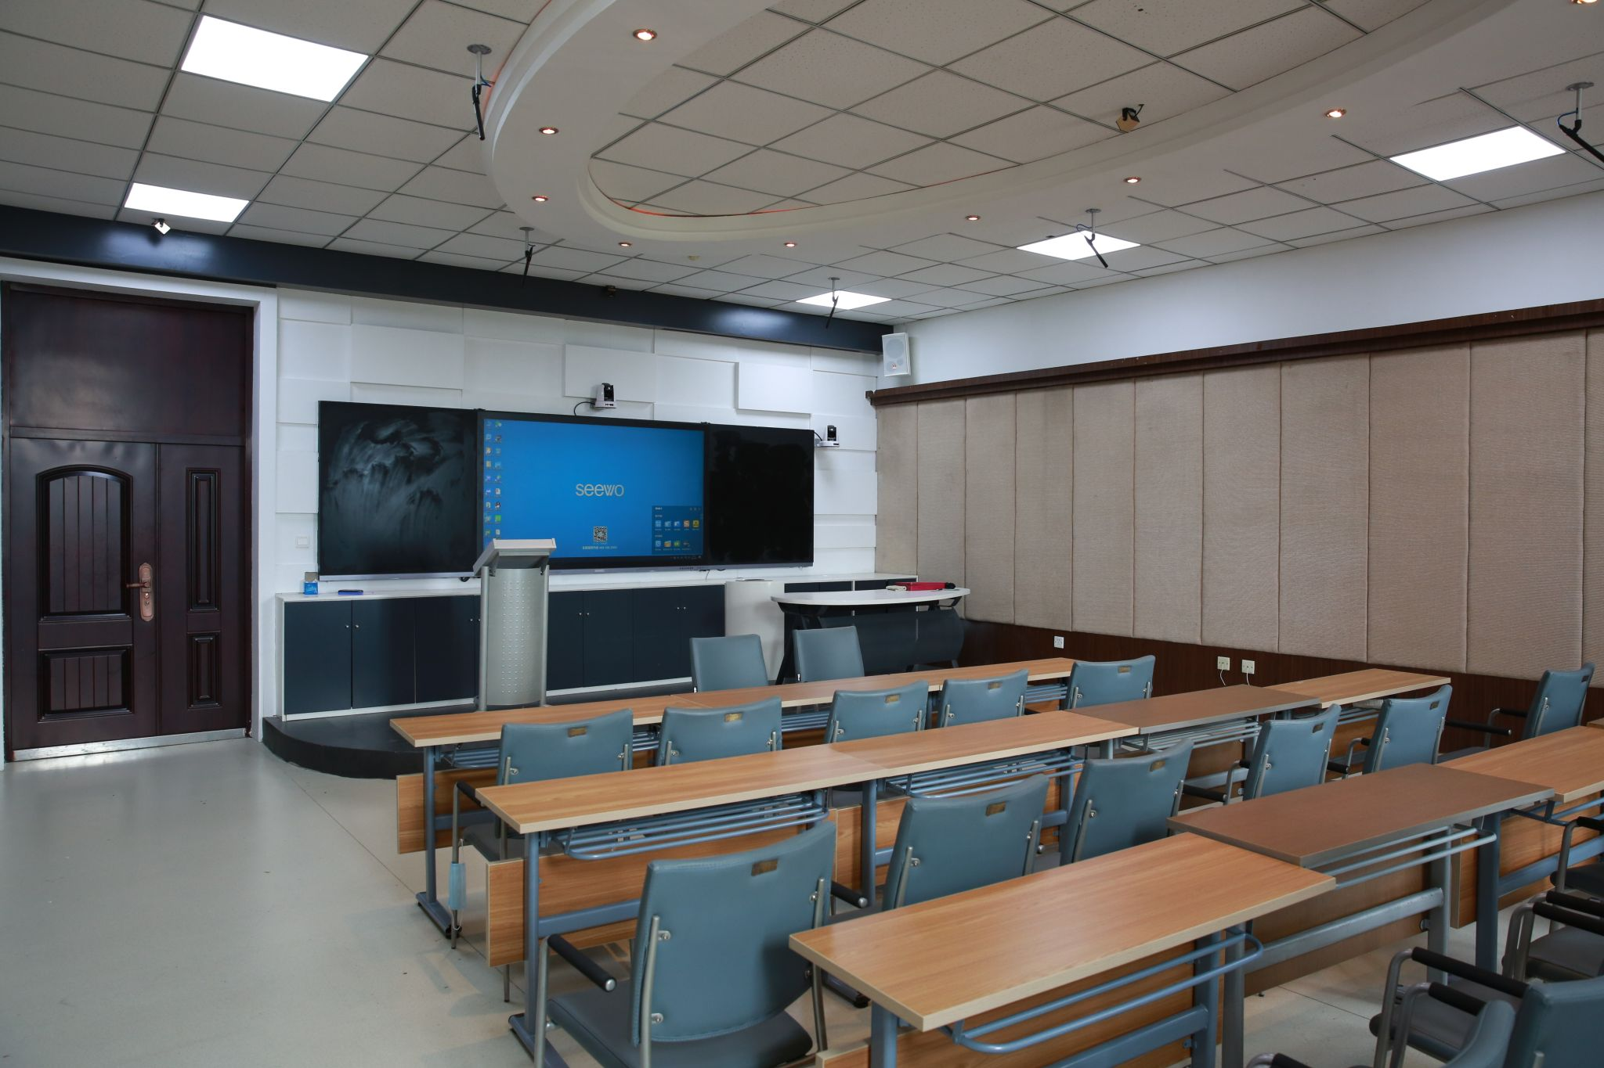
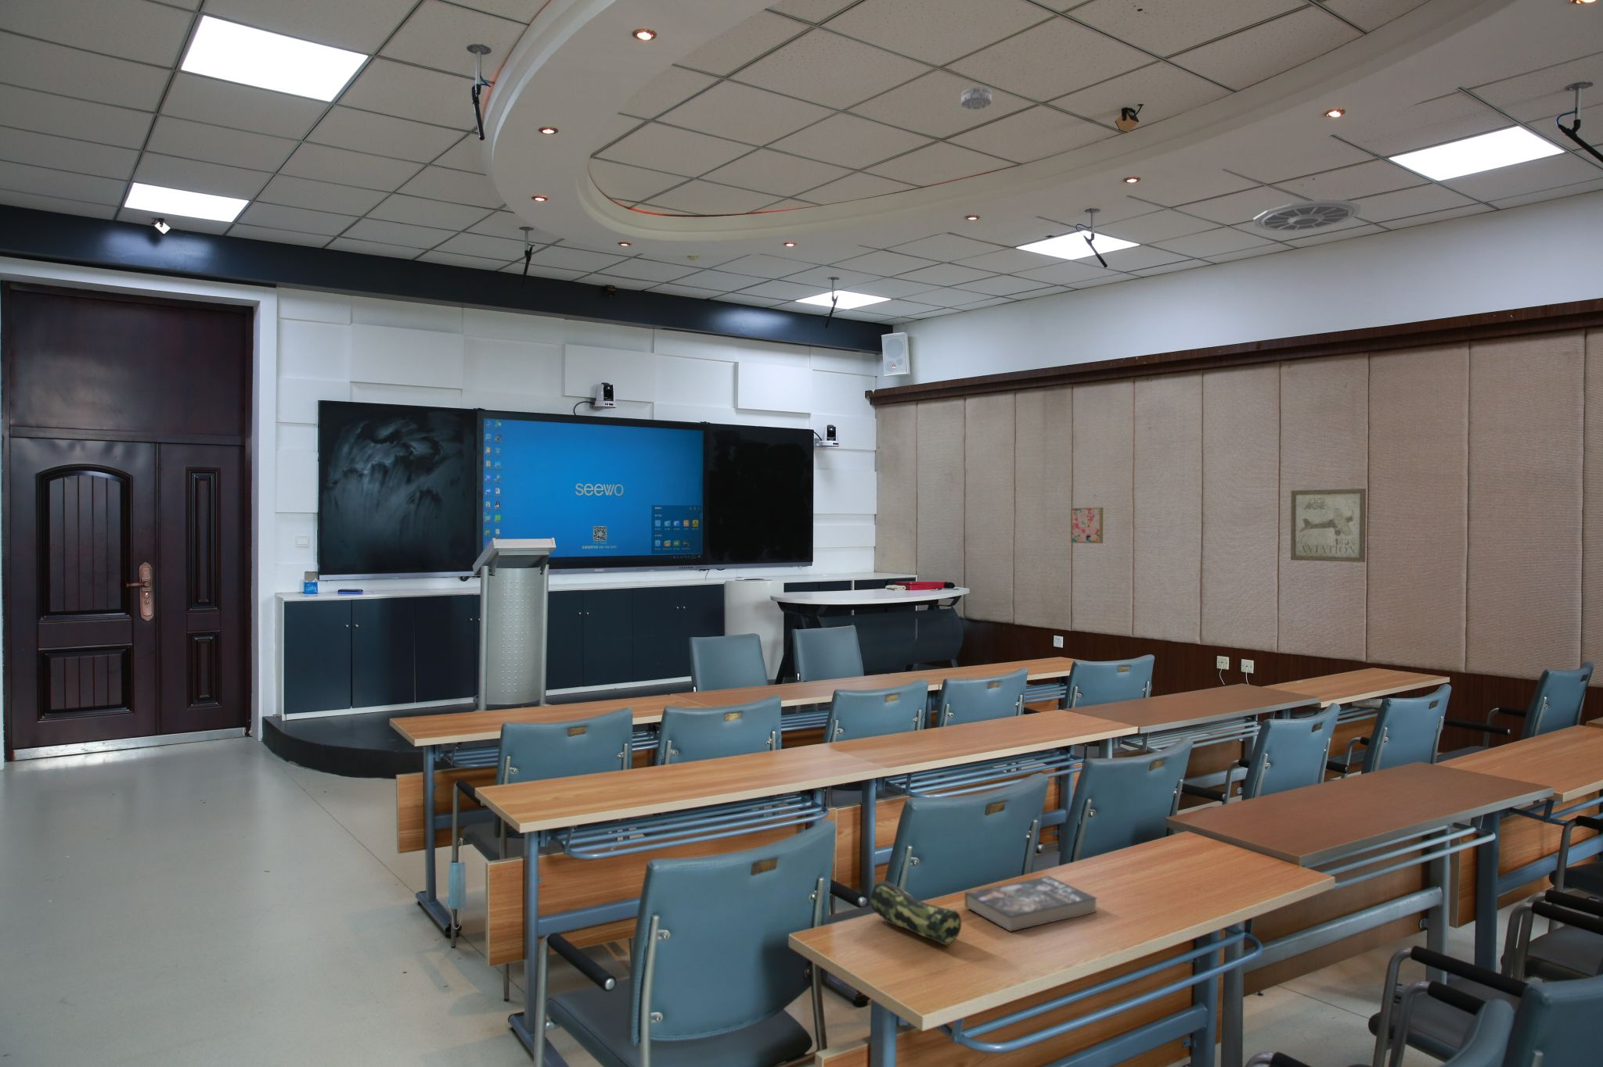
+ book (1030, 901)
+ wall art (1326, 525)
+ smoke detector (976, 96)
+ wall art (1087, 525)
+ pencil case (915, 913)
+ ceiling vent (1305, 218)
